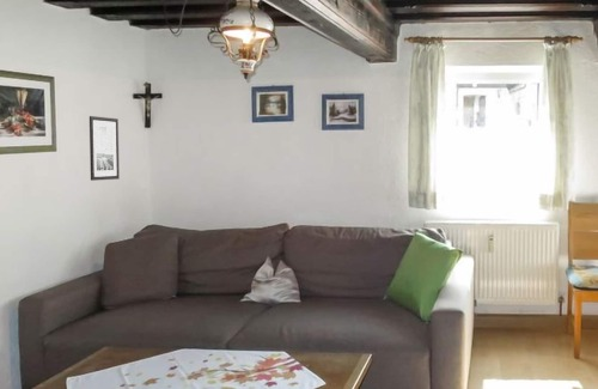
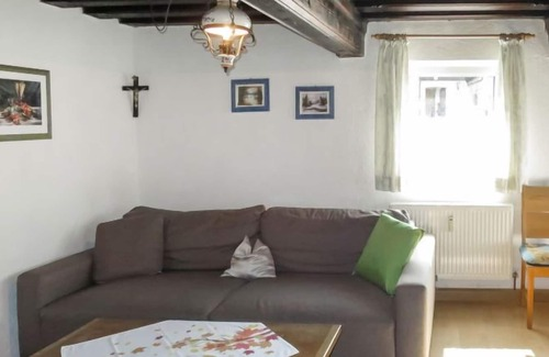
- wall art (104, 148)
